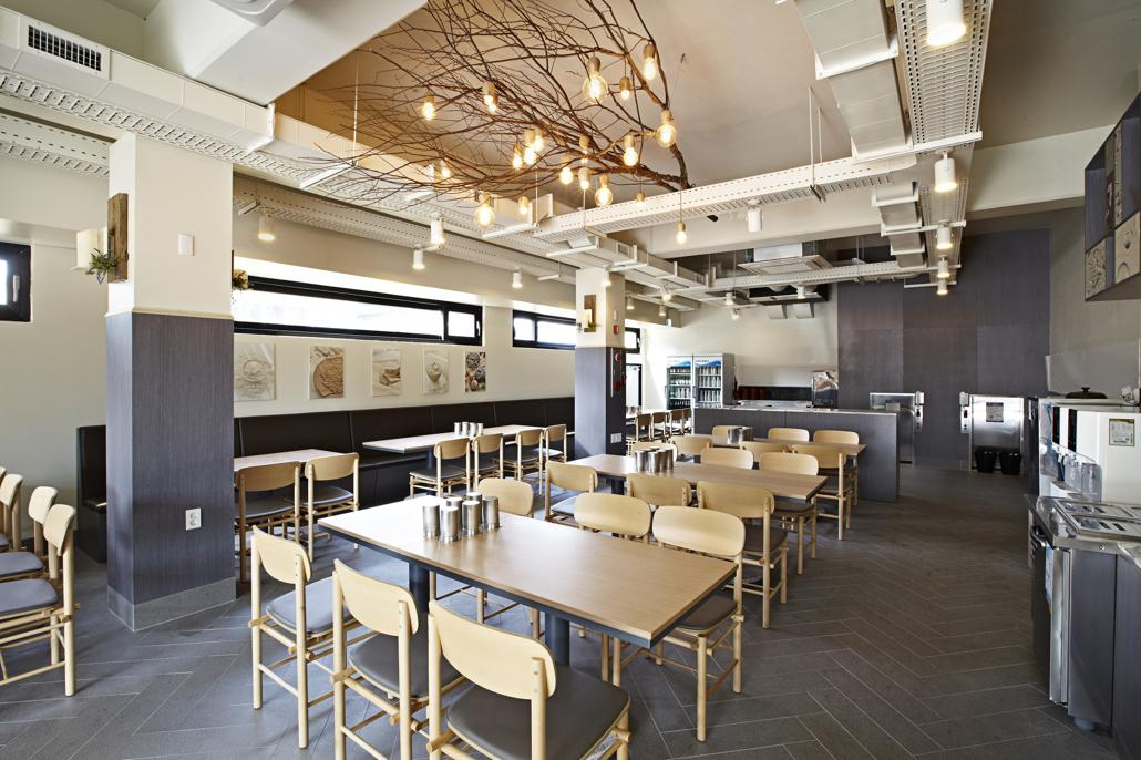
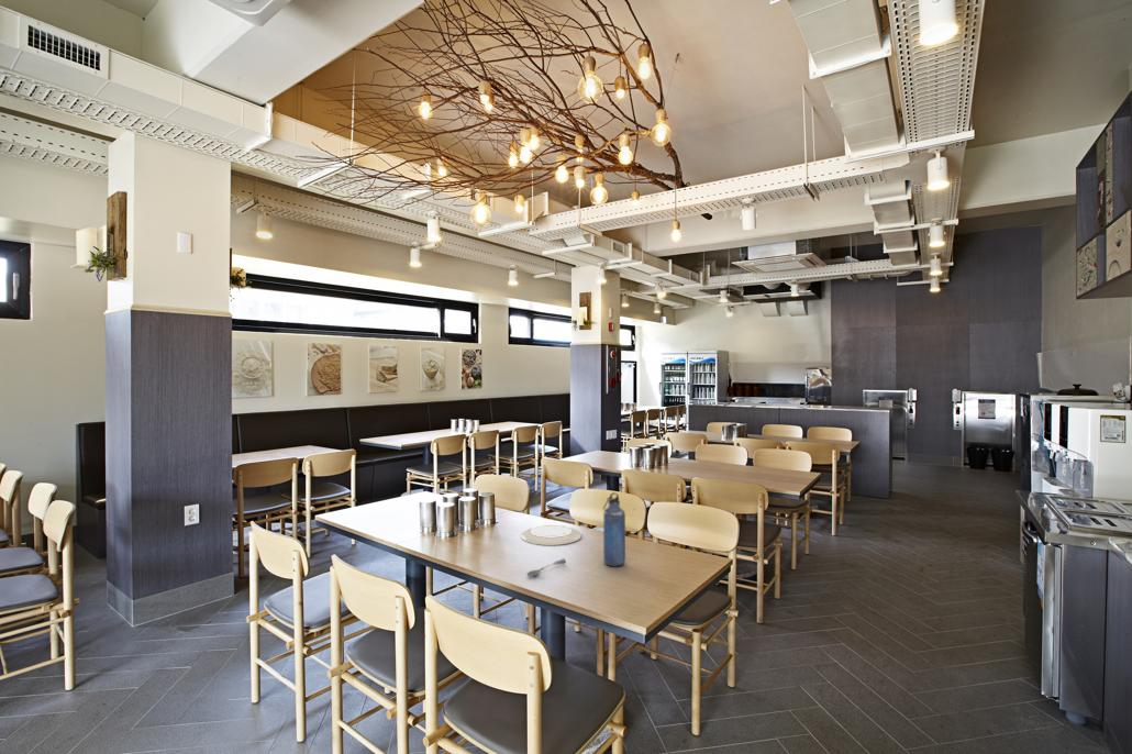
+ plate (551, 533)
+ soupspoon (546, 566)
+ water bottle (613, 528)
